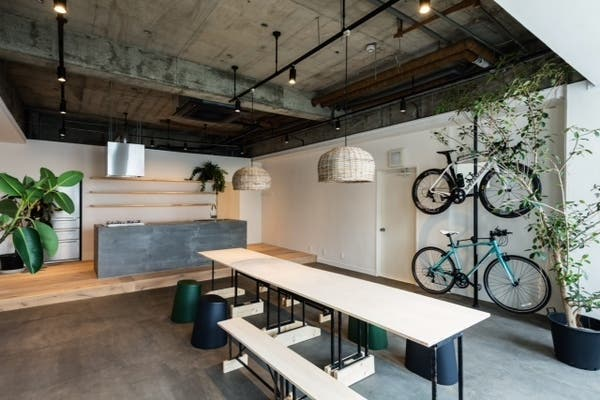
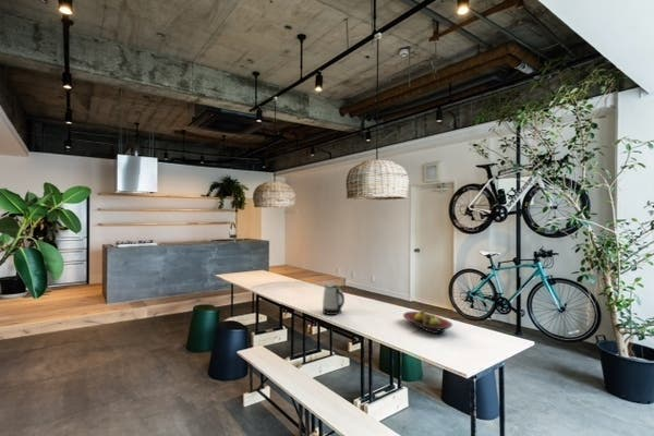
+ fruit bowl (426, 319)
+ kettle (334, 299)
